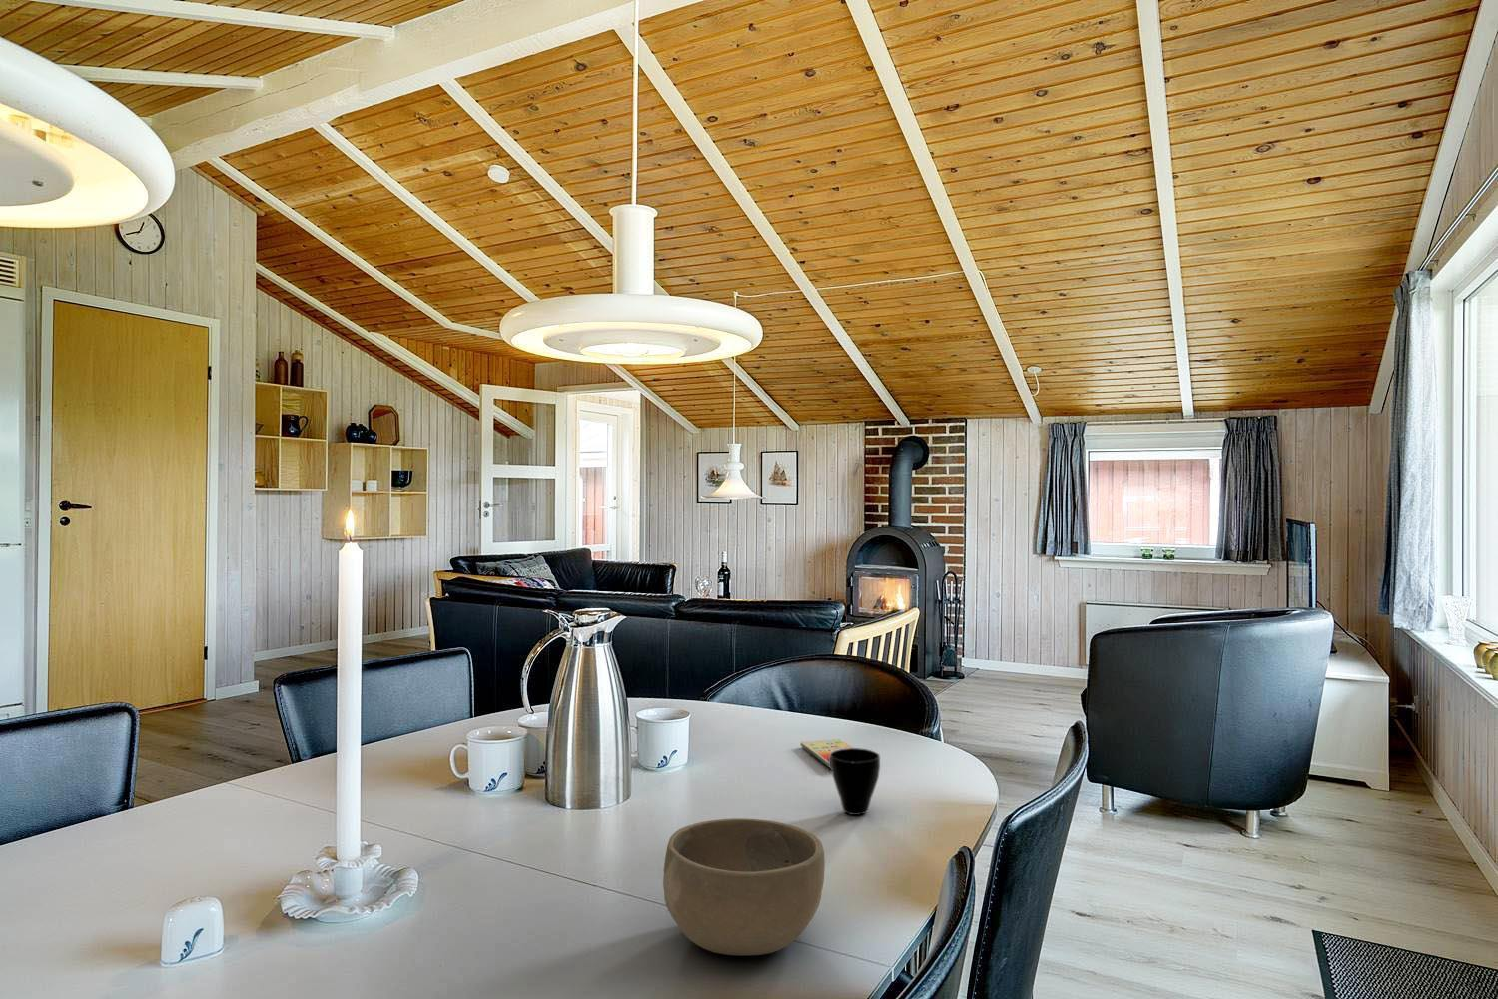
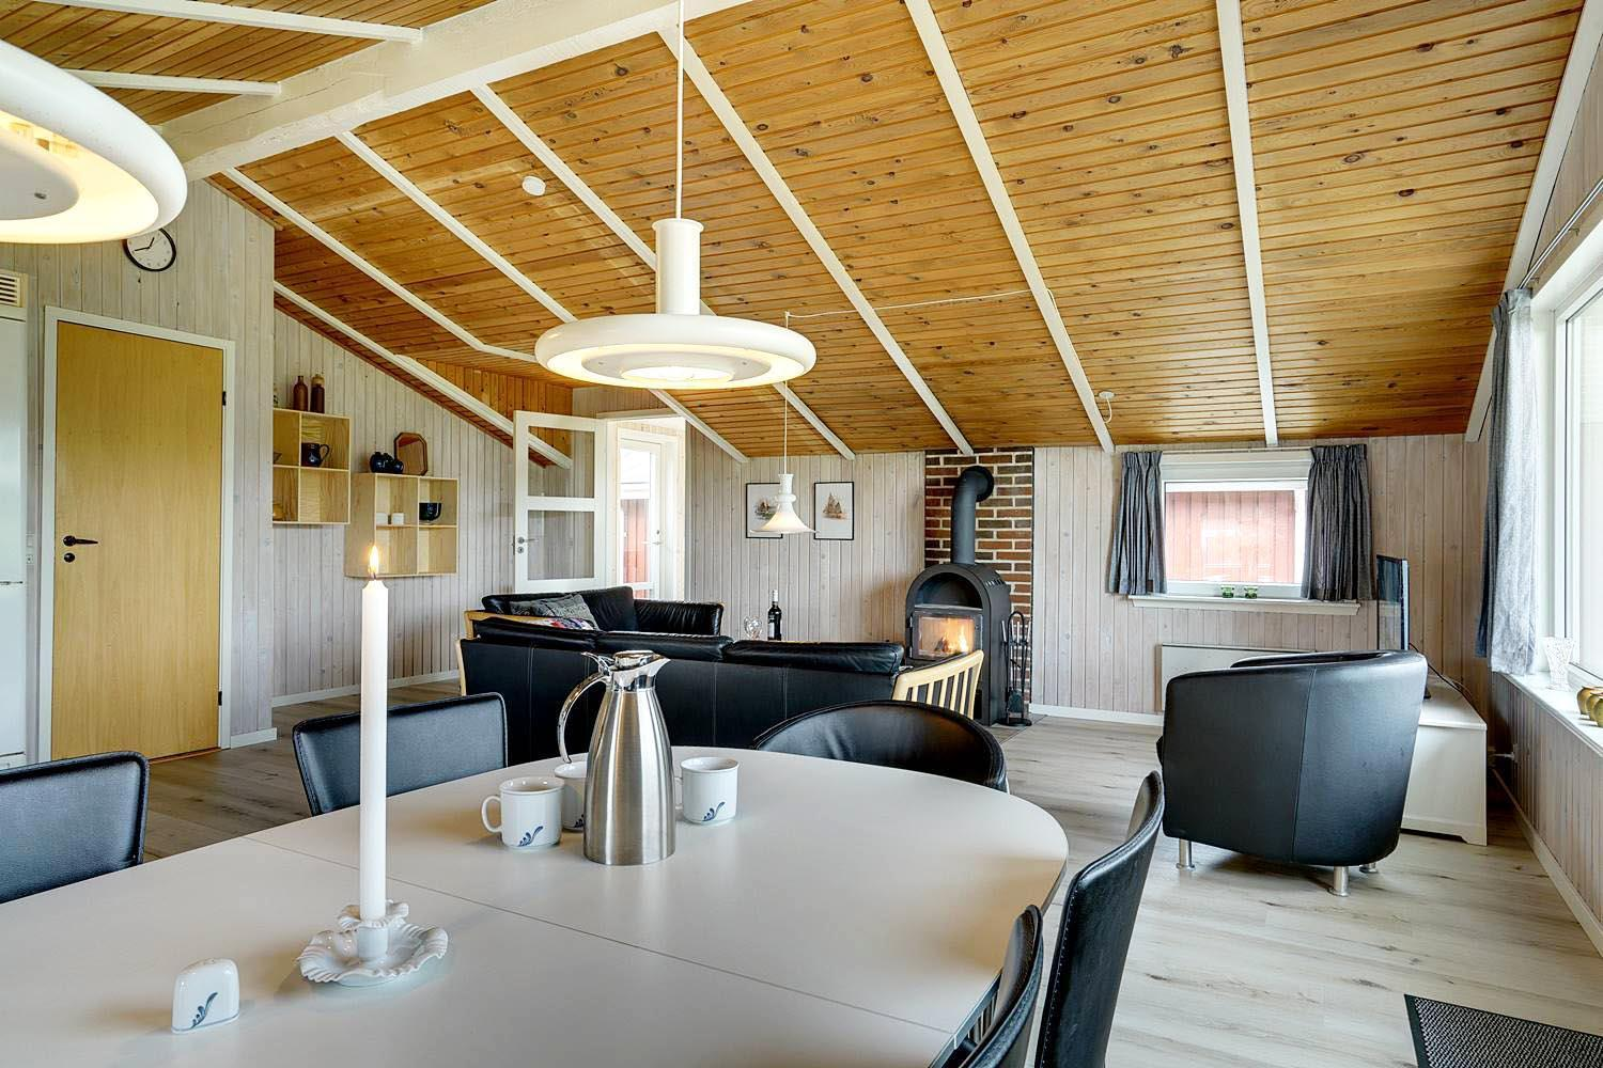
- cup (849, 780)
- smartphone (835, 750)
- bowl (743, 888)
